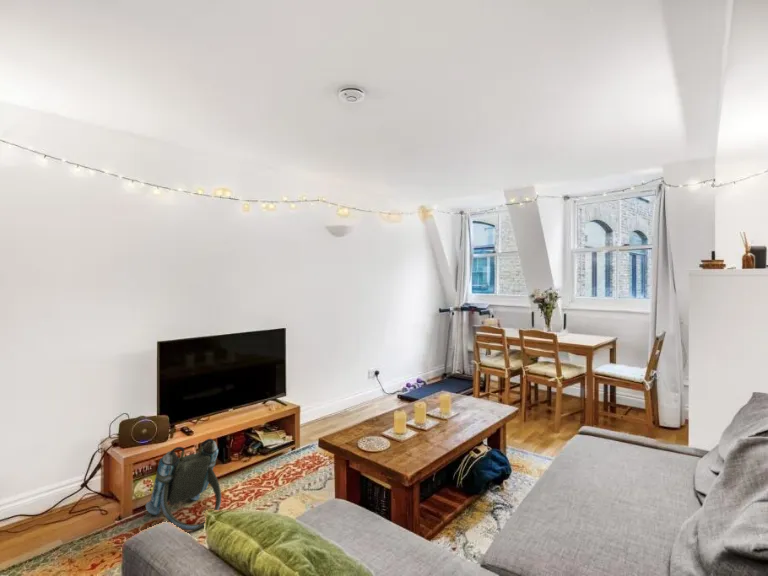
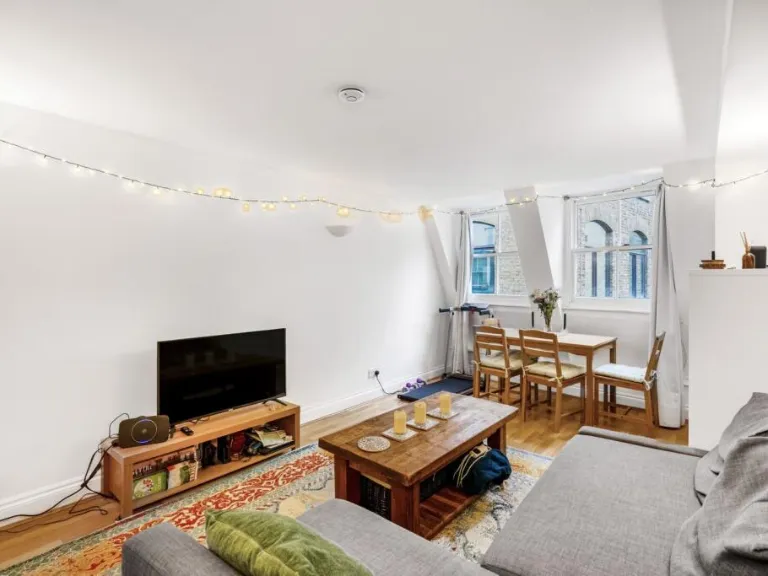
- backpack (186, 476)
